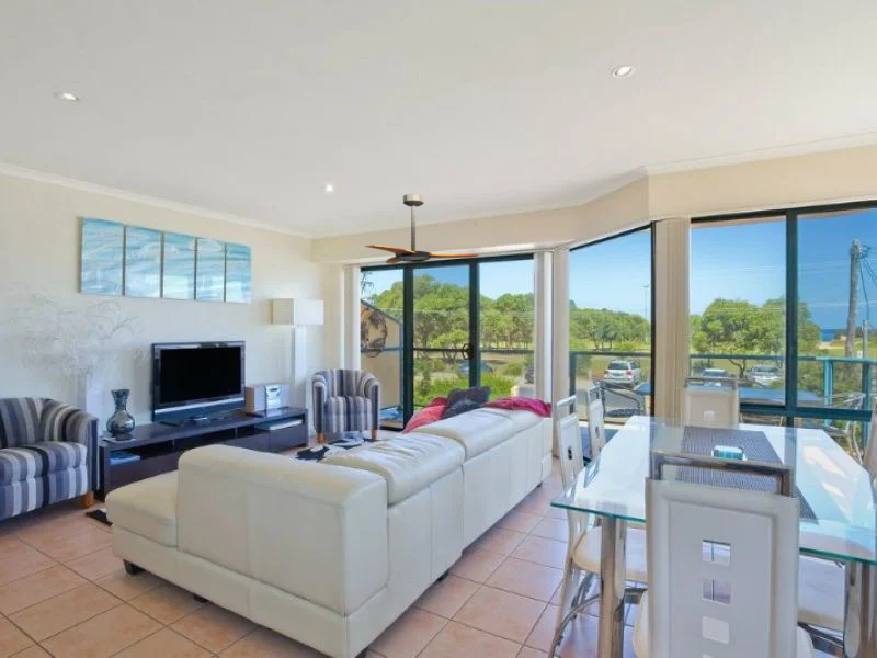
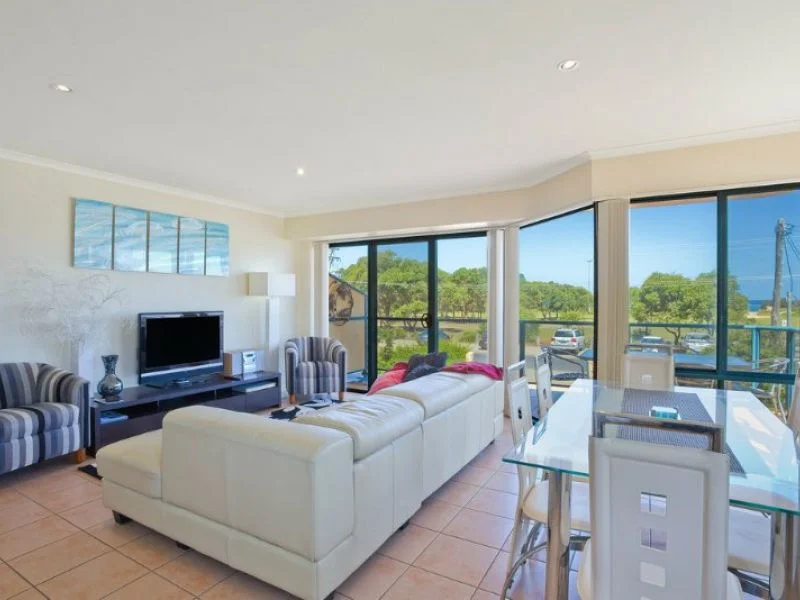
- ceiling fan (414, 229)
